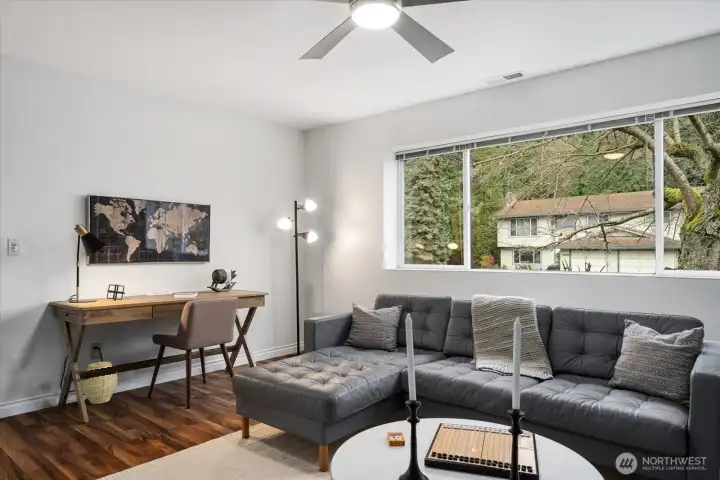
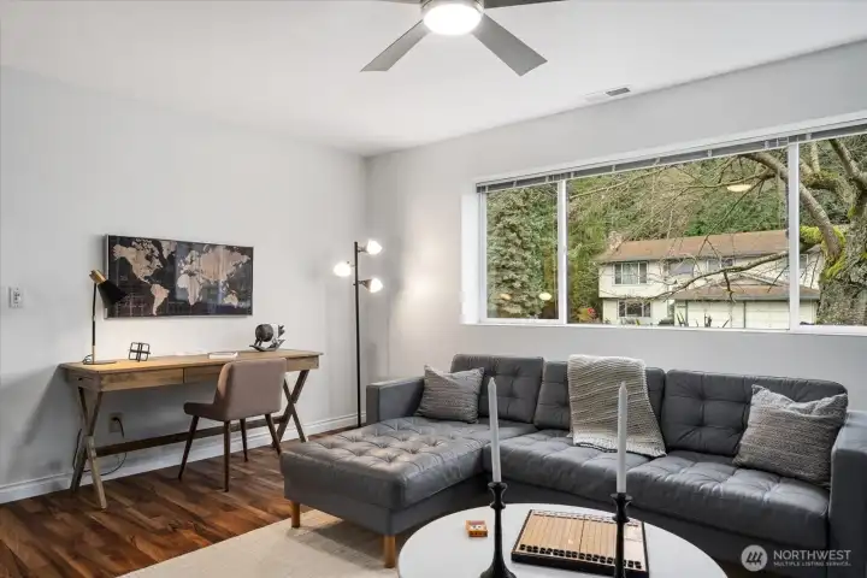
- woven basket (100, 381)
